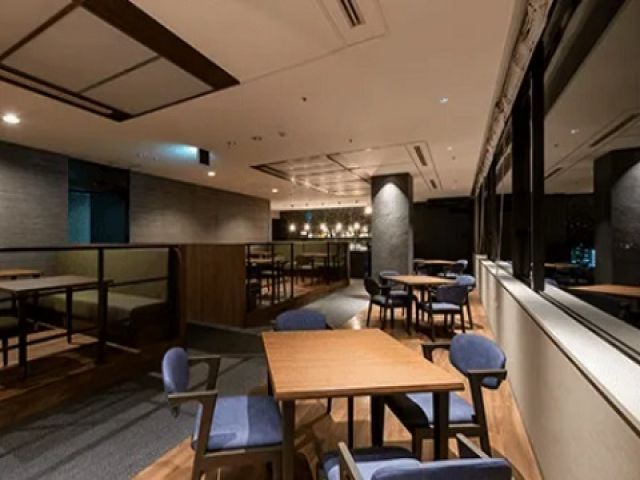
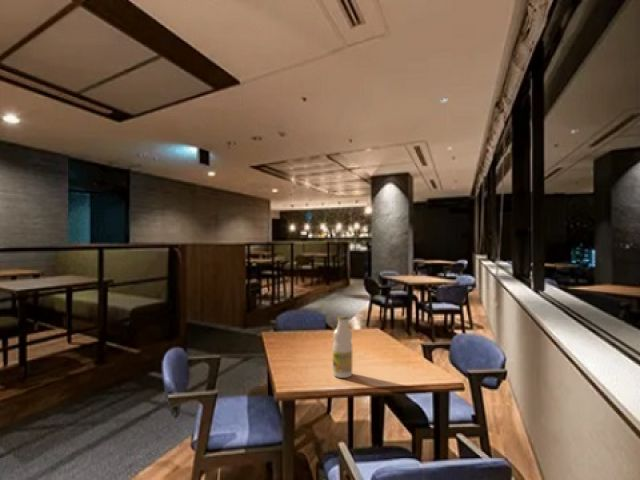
+ bottle (342, 345)
